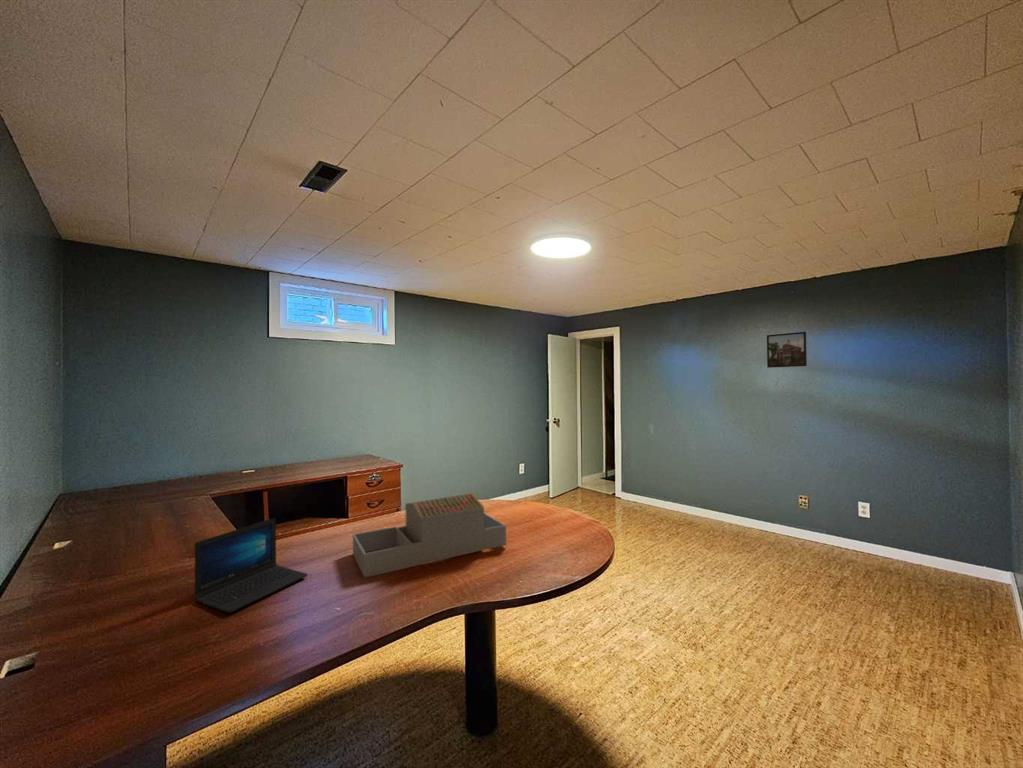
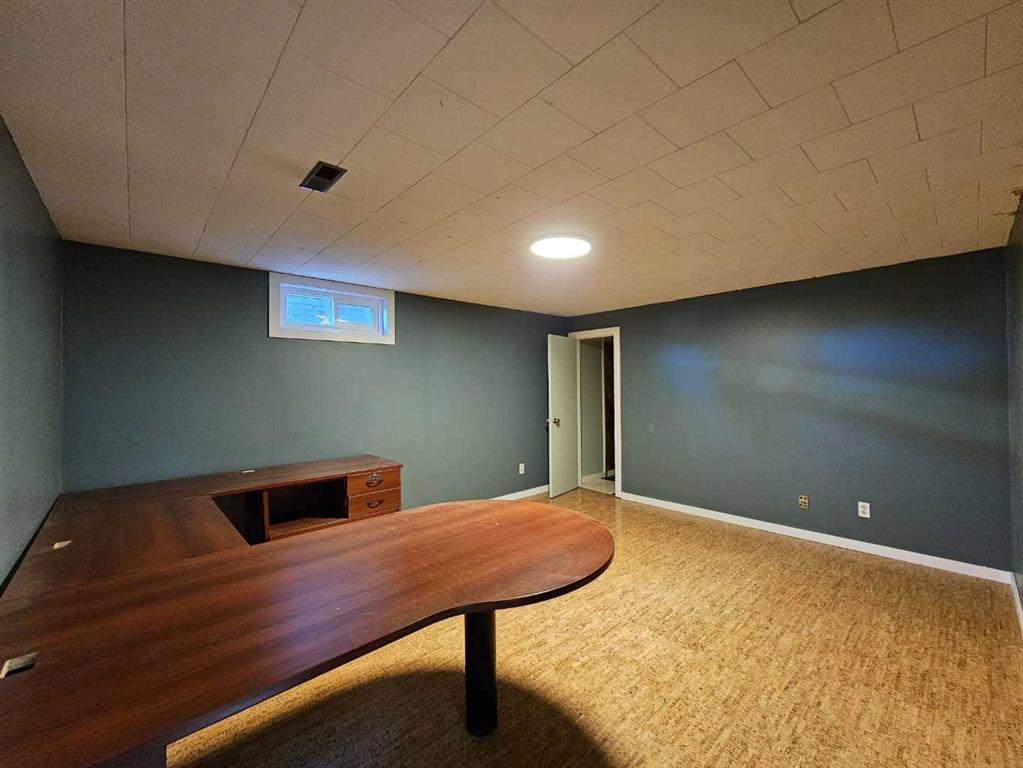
- laptop (254, 560)
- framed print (786, 350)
- architectural model (428, 521)
